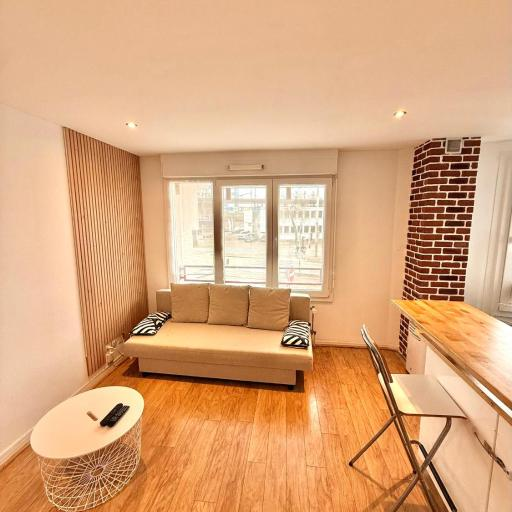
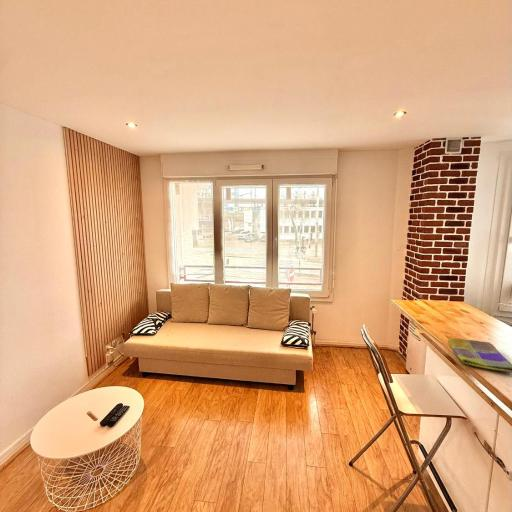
+ dish towel (477, 352)
